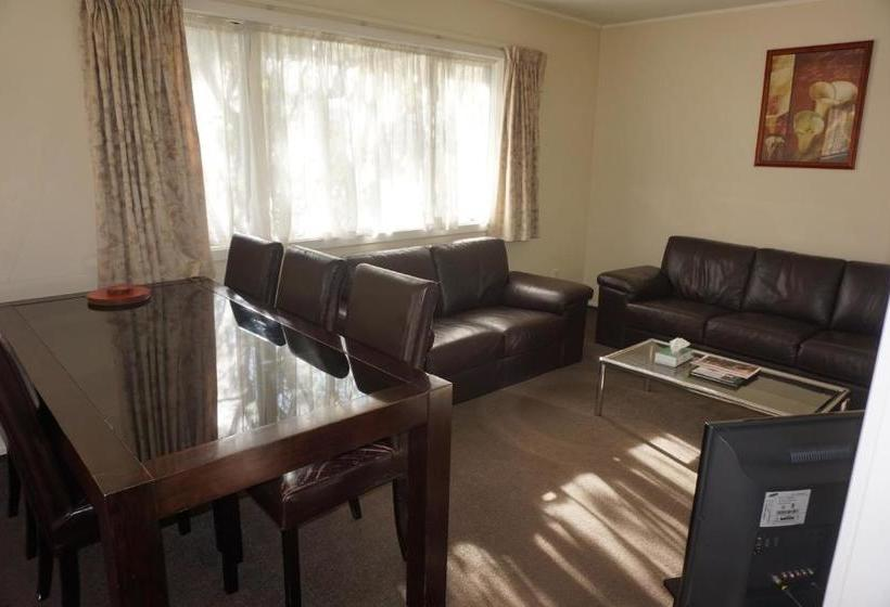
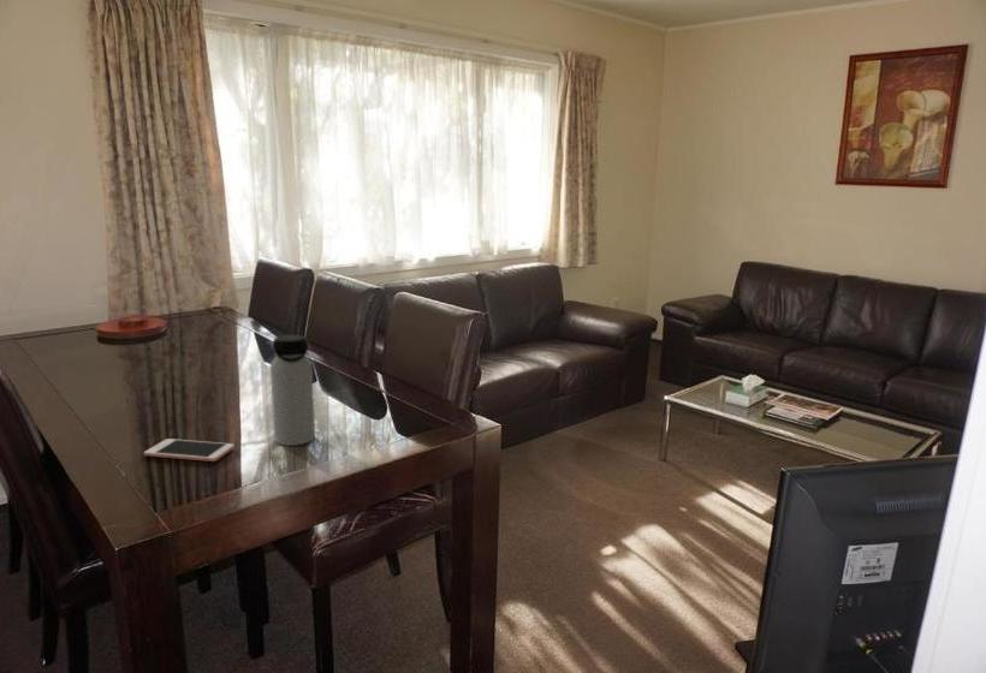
+ water bottle (292, 388)
+ cell phone (190, 449)
